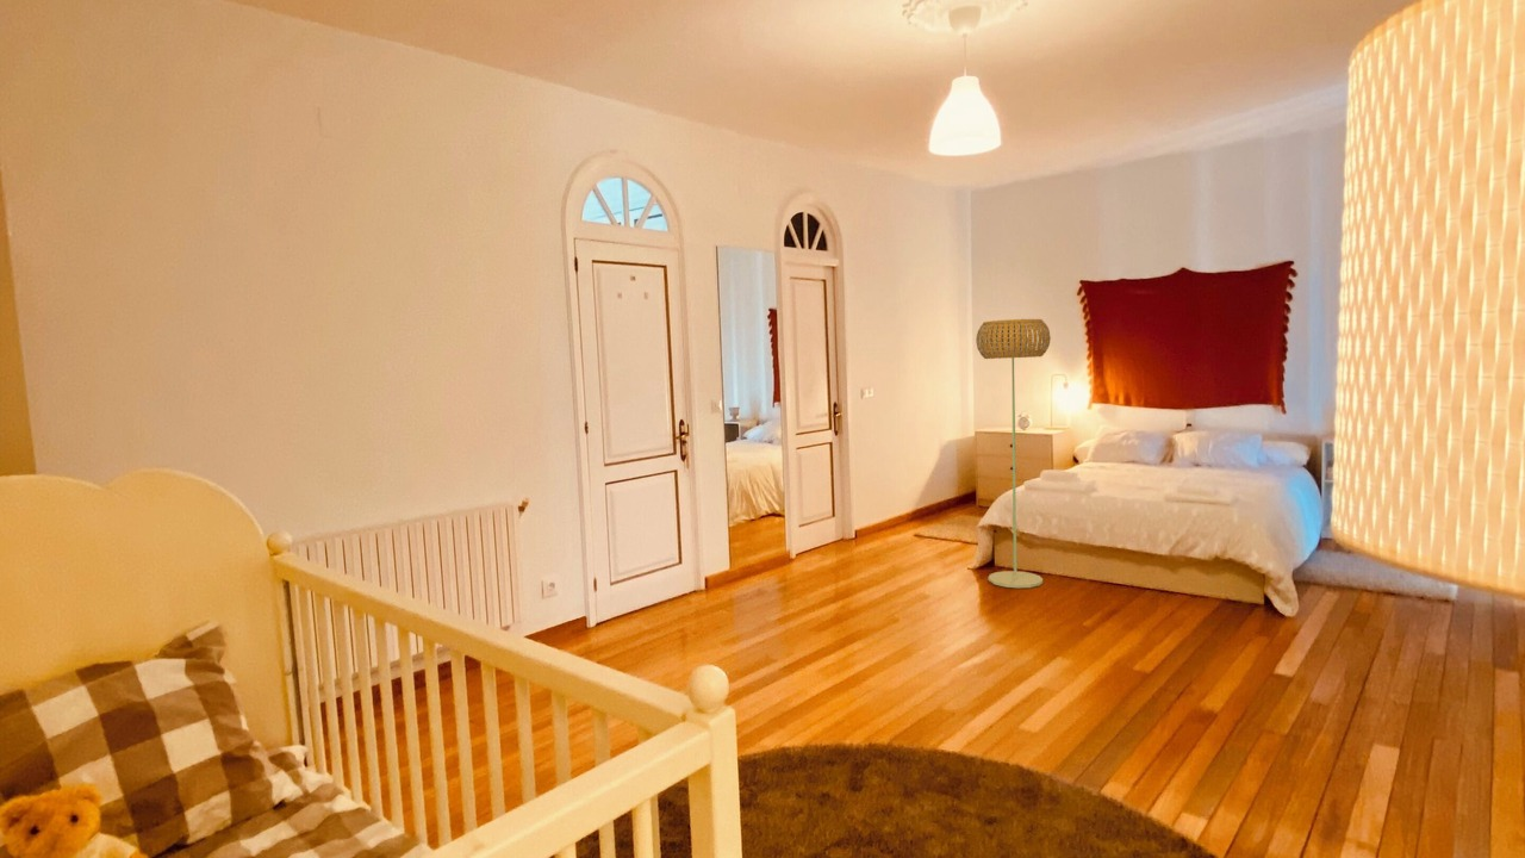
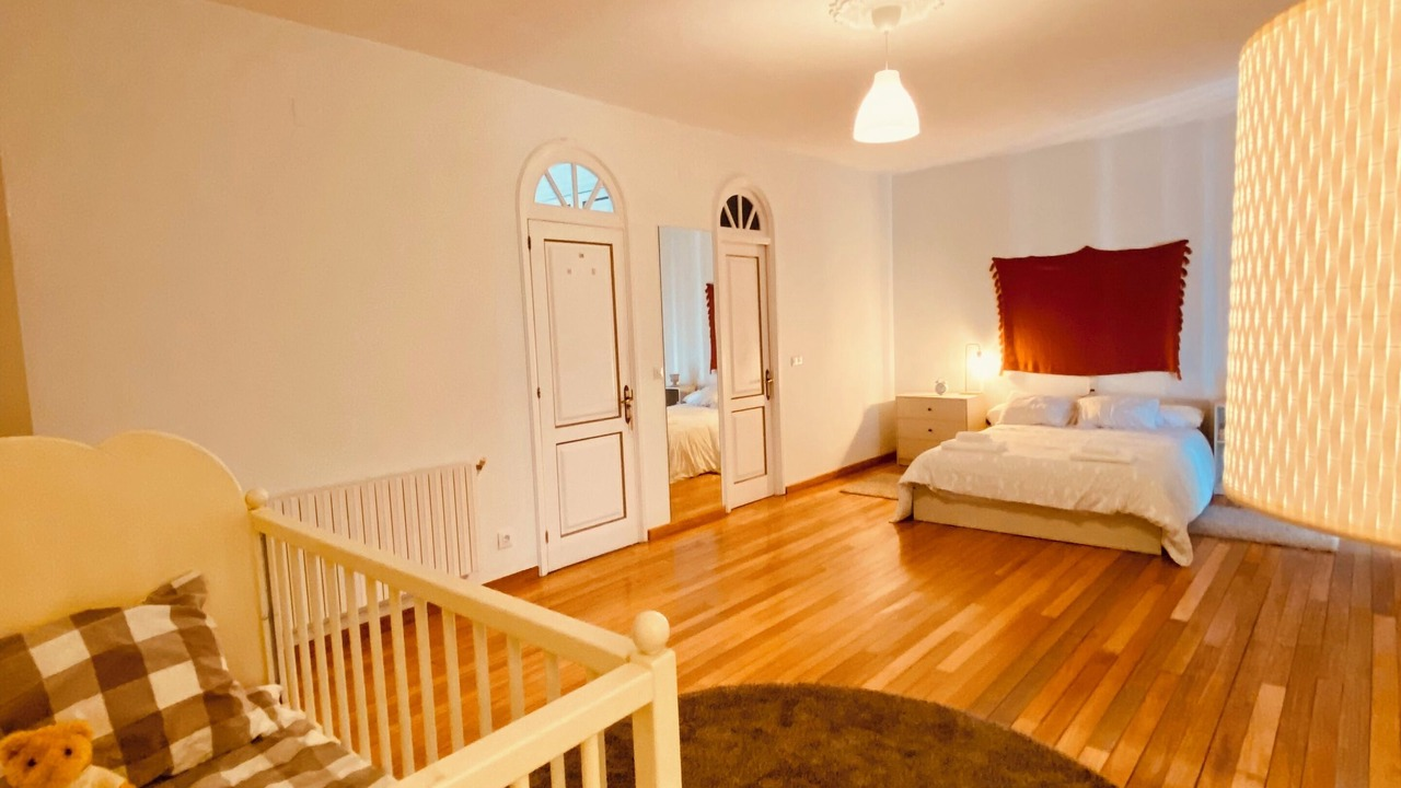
- floor lamp (1014, 452)
